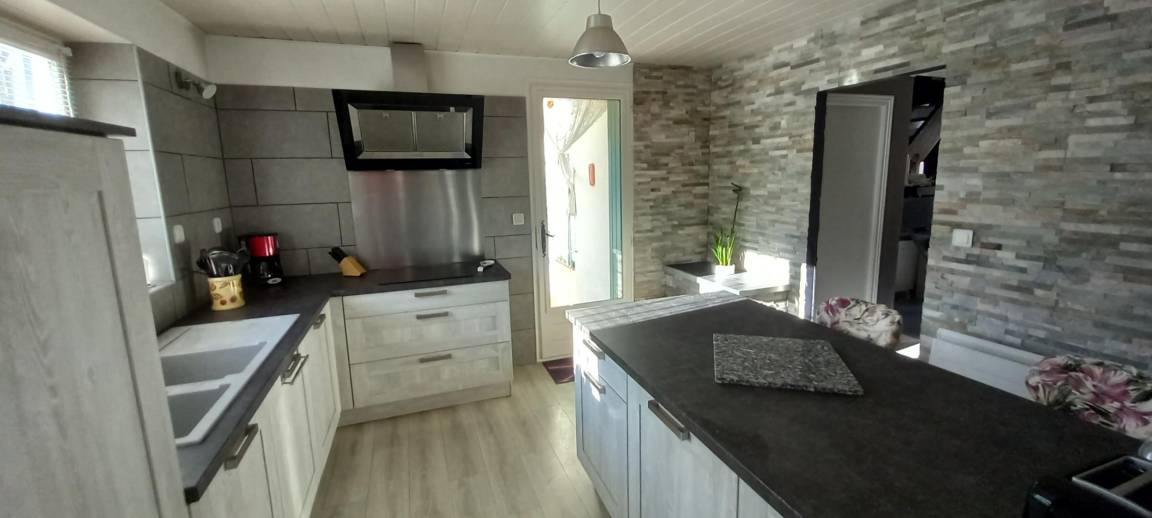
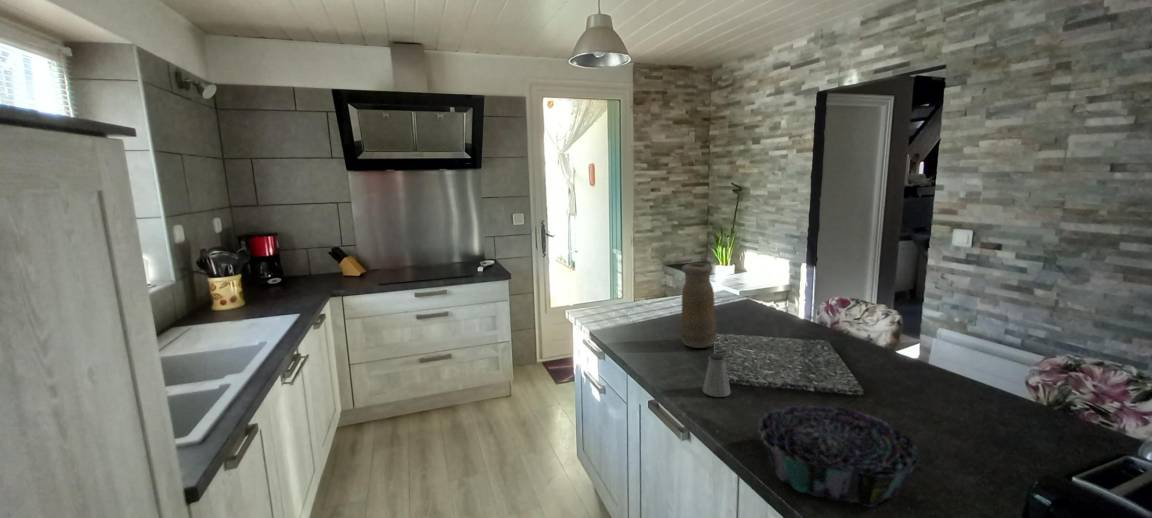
+ vase (698, 305)
+ decorative bowl (832, 454)
+ saltshaker (716, 373)
